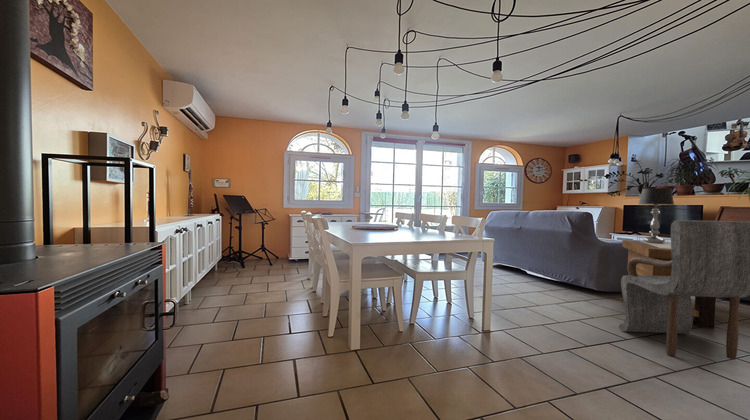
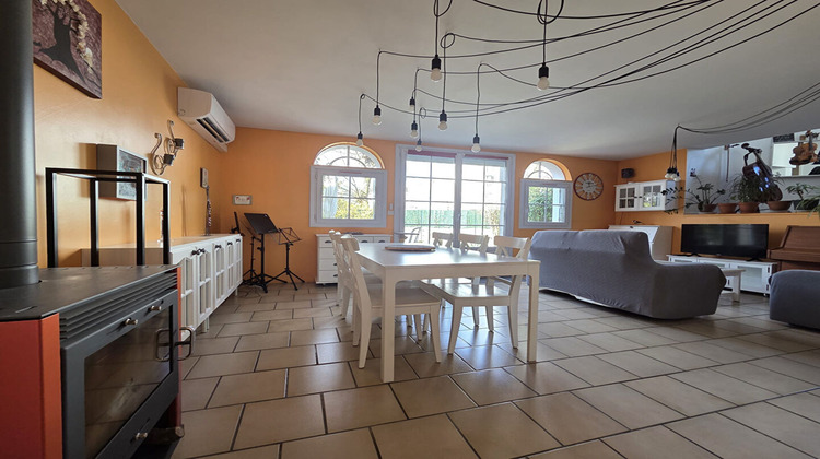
- table lamp (655, 215)
- side table (670, 275)
- armchair (680, 282)
